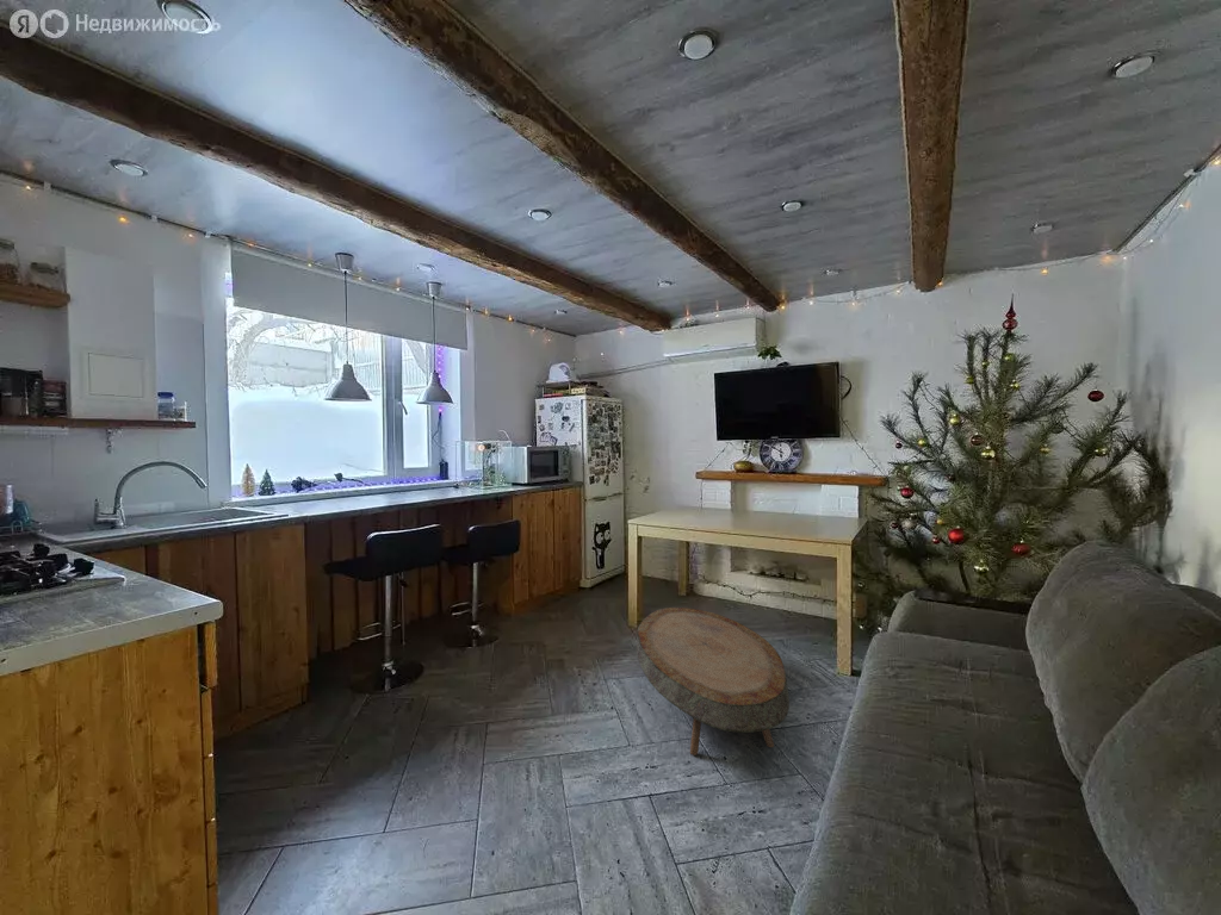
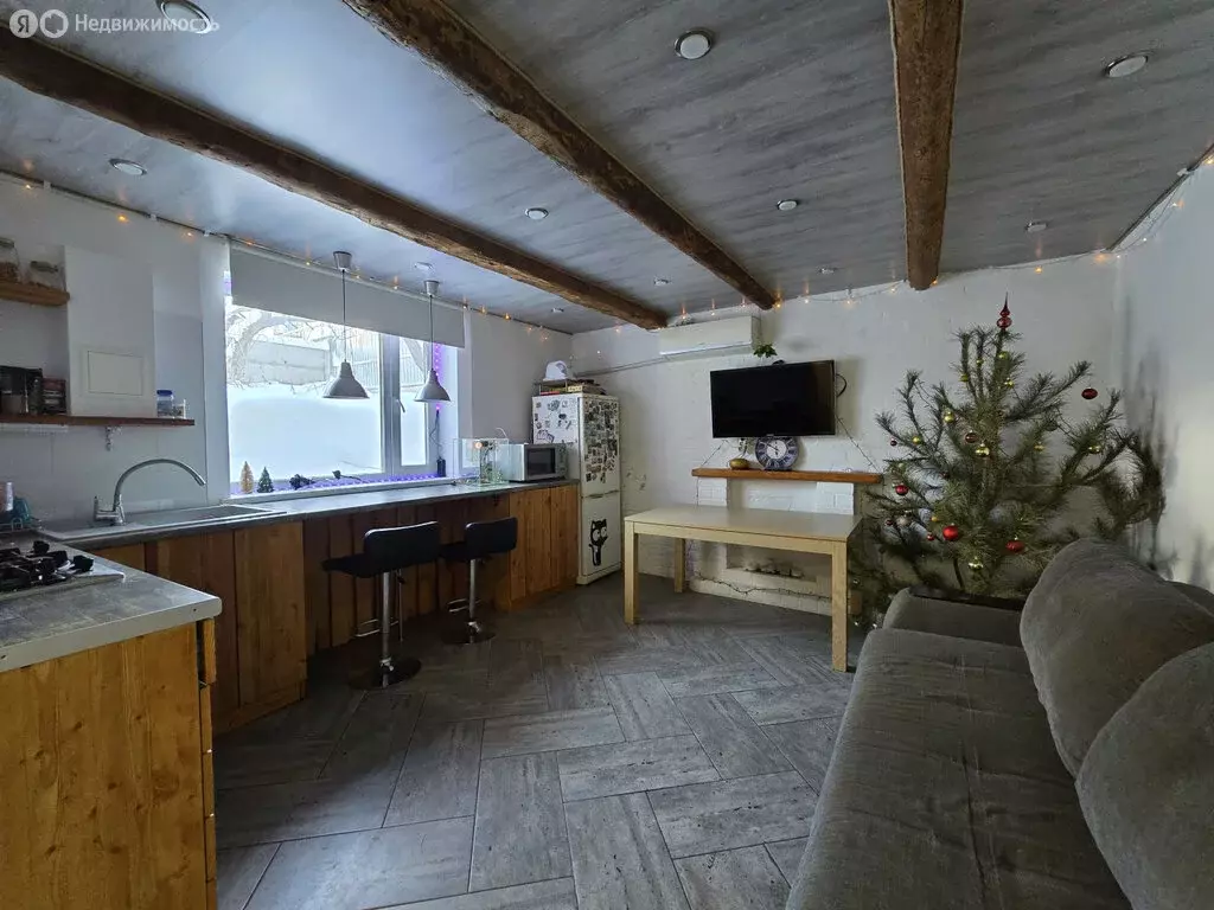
- coffee table (706, 674)
